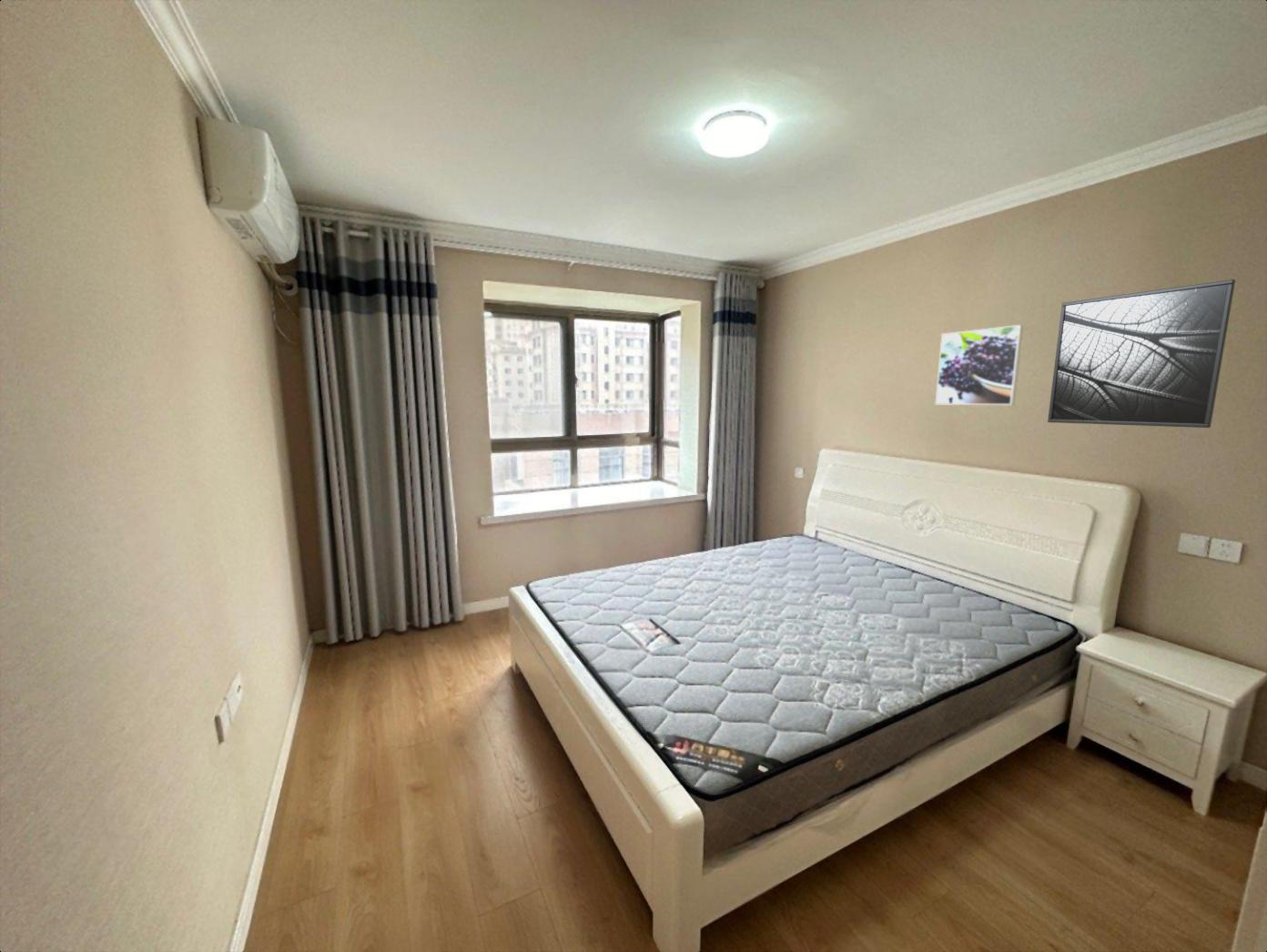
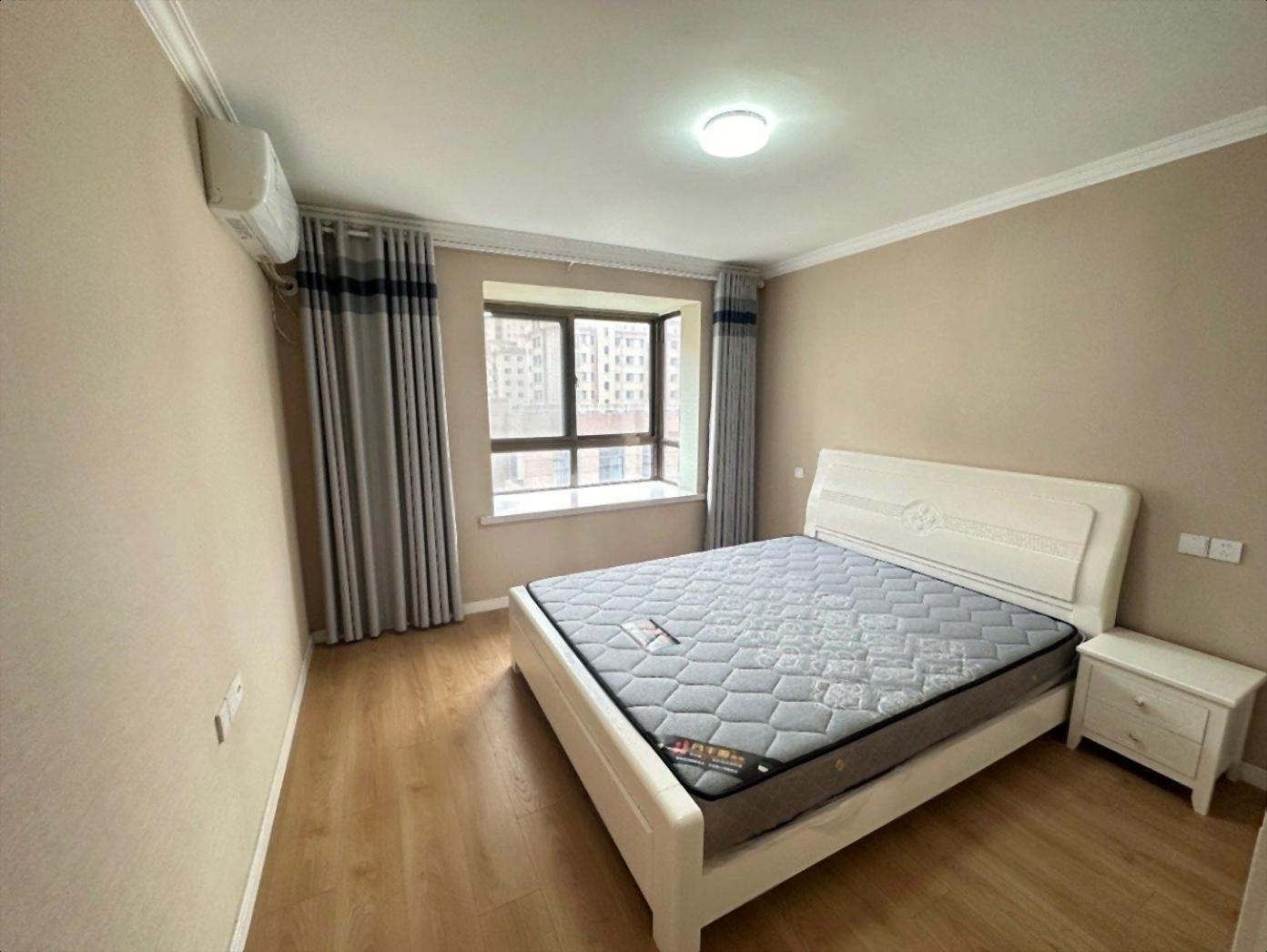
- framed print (976, 367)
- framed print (1130, 360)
